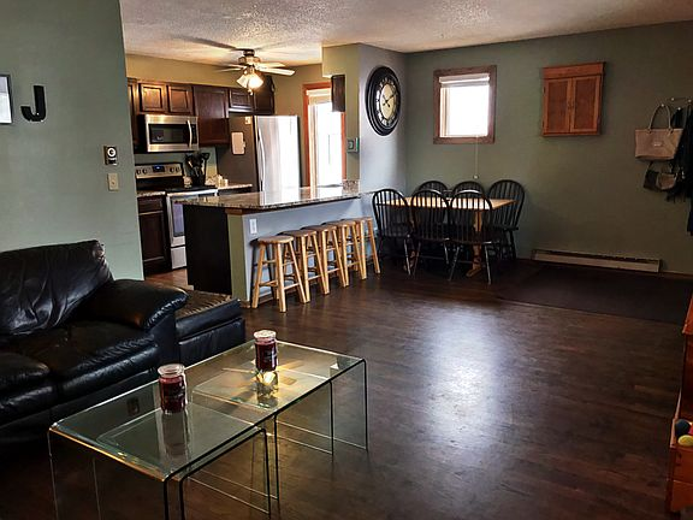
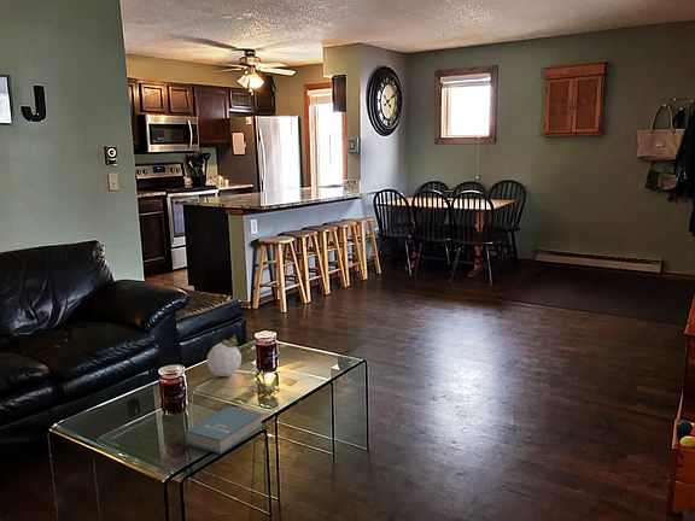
+ book (224, 428)
+ decorative egg (224, 355)
